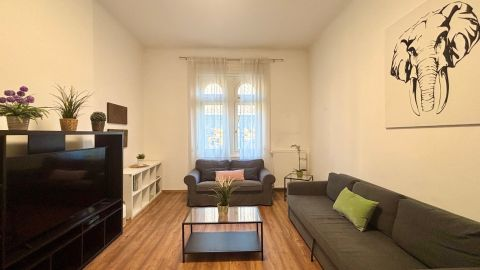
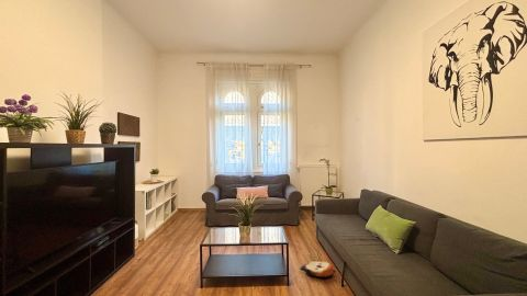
+ plush toy (317, 267)
